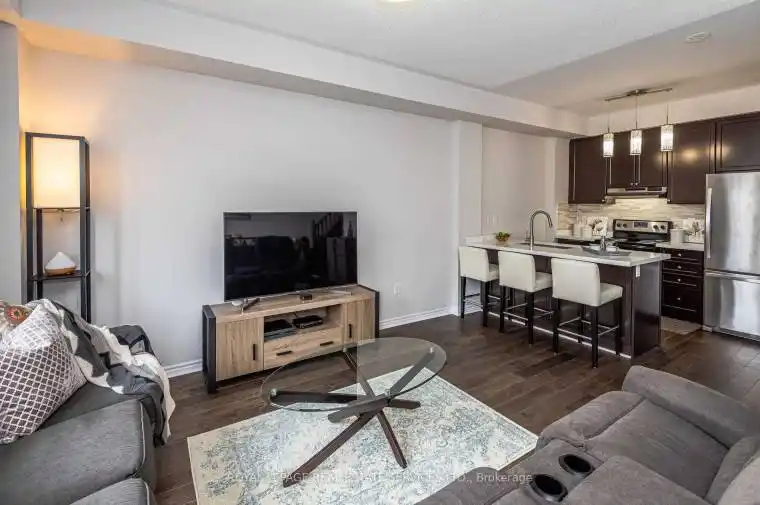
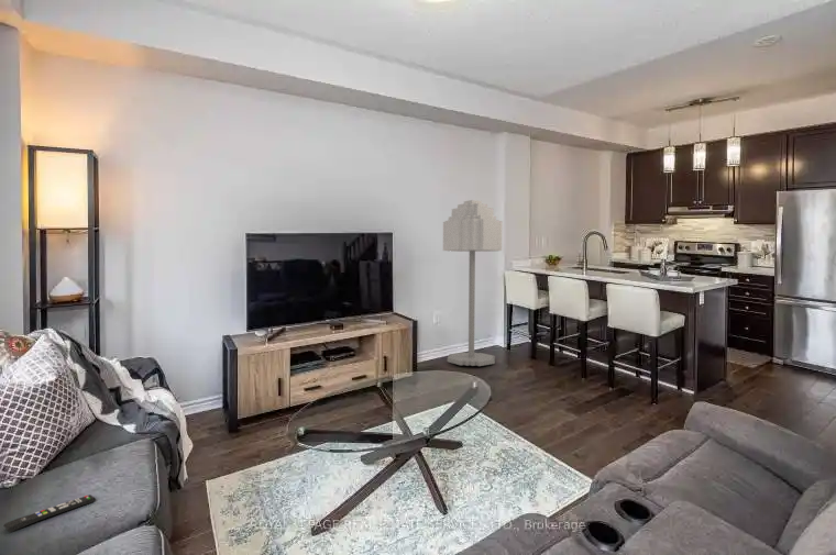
+ floor lamp (472, 281)
+ remote control (52, 511)
